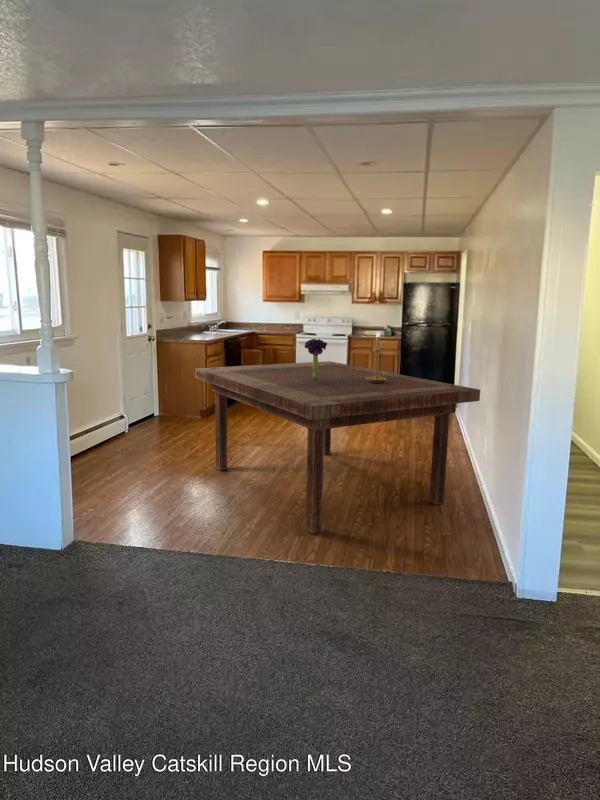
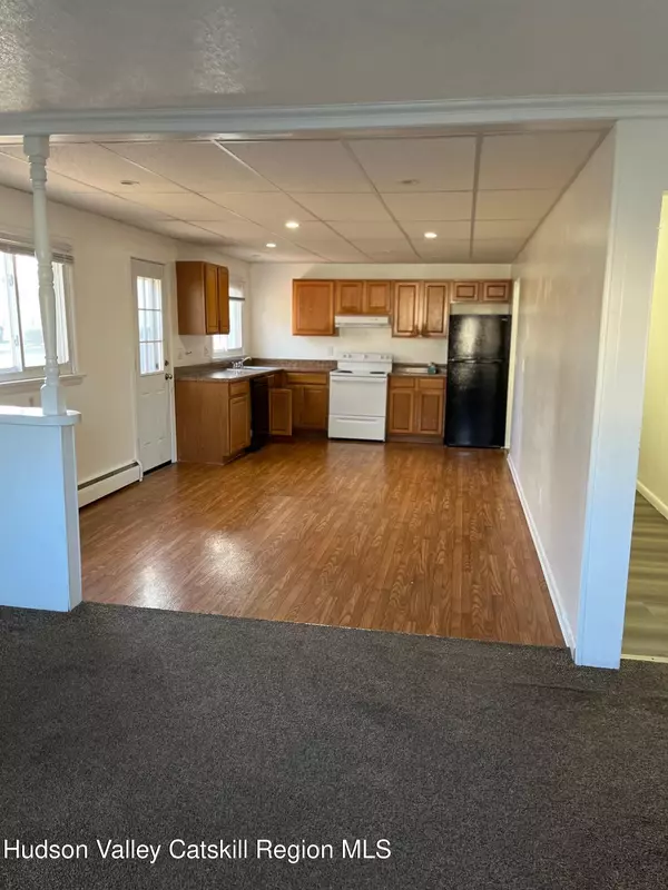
- dining table (321, 432)
- candle holder (377, 357)
- bouquet (315, 358)
